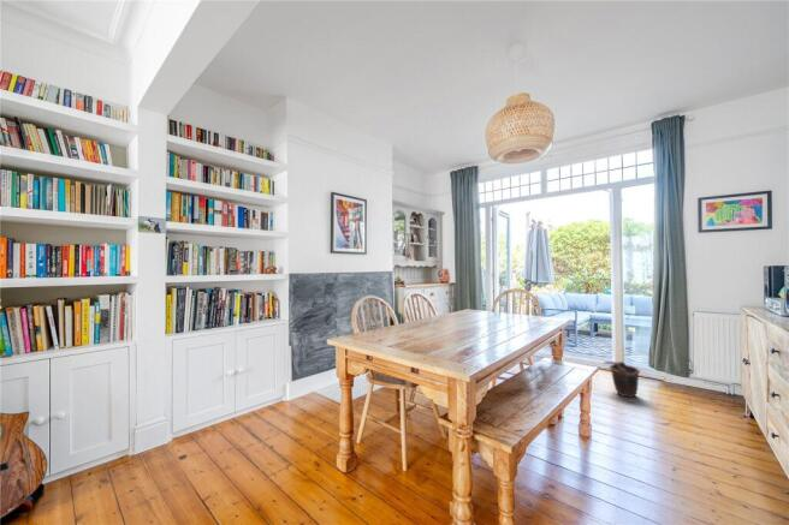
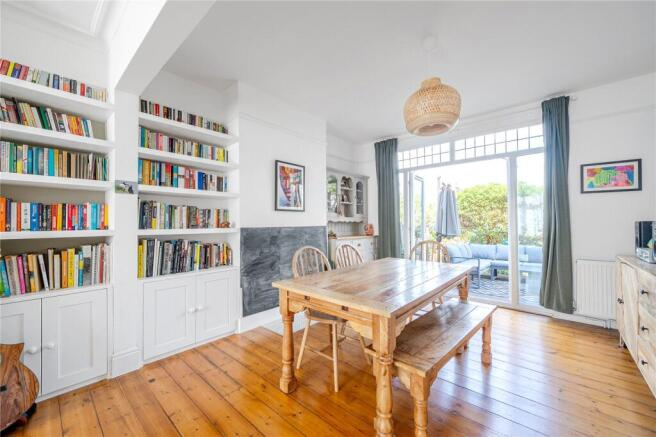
- bucket (622, 377)
